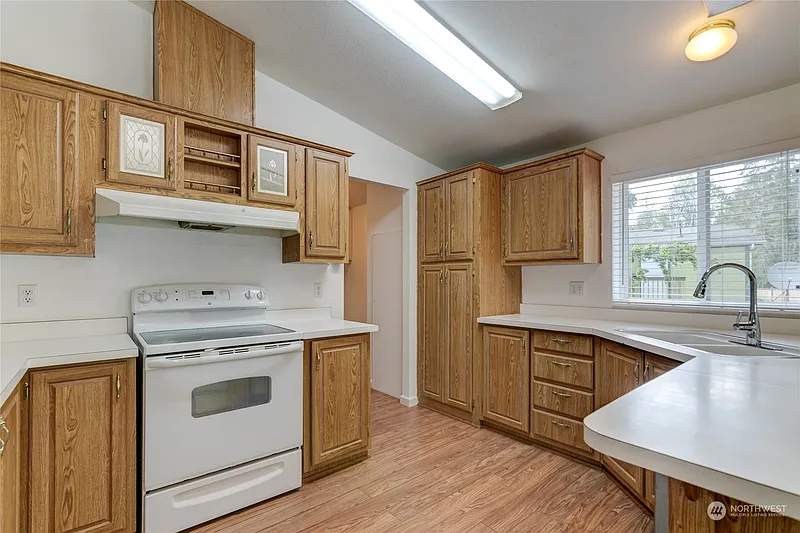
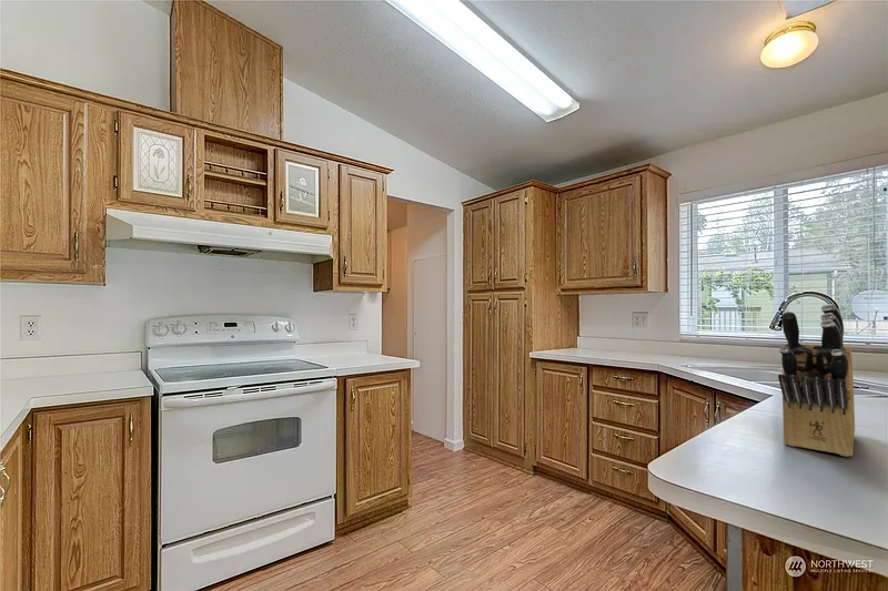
+ knife block (818, 373)
